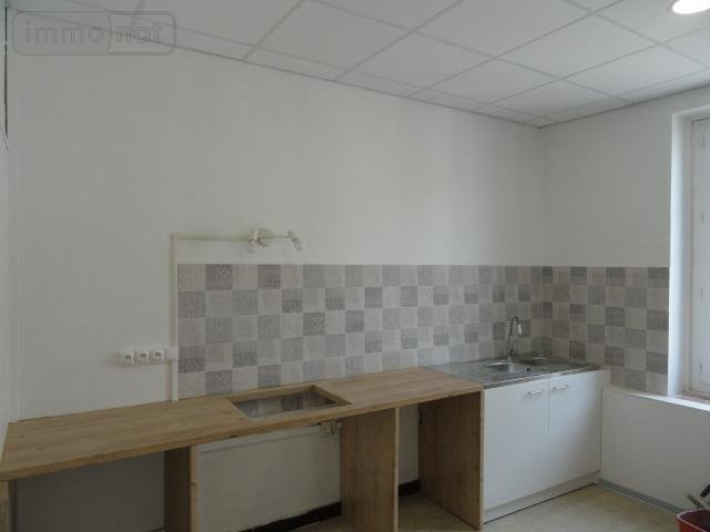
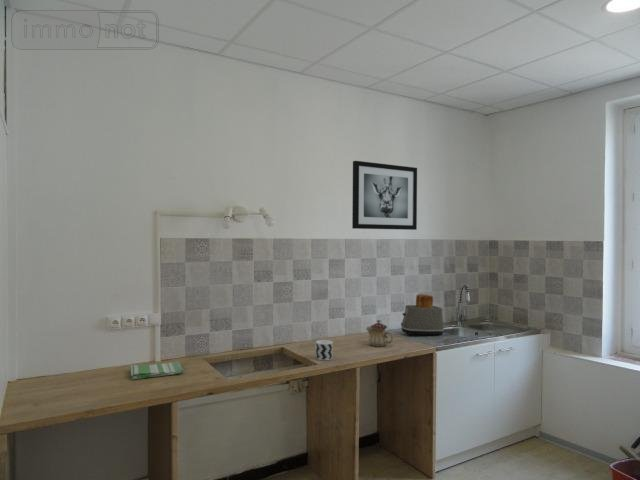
+ cup (322, 349)
+ dish towel (156, 369)
+ wall art (386, 196)
+ teapot (379, 332)
+ toaster (422, 314)
